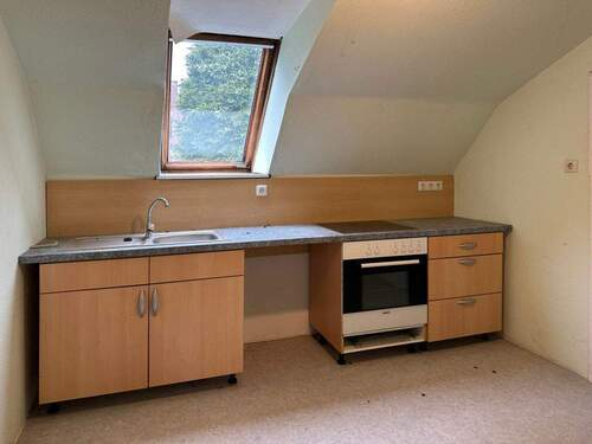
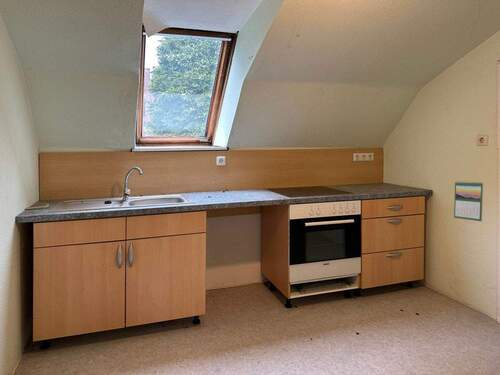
+ calendar (468, 200)
